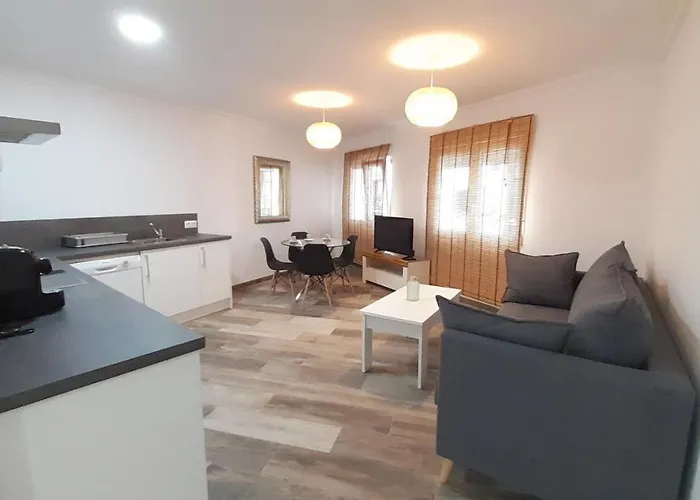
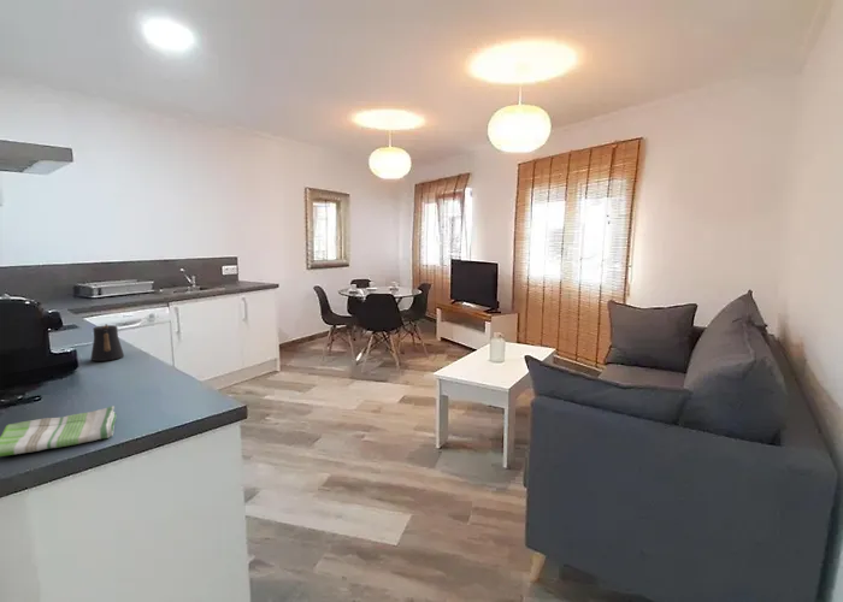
+ kettle (106, 342)
+ dish towel (58, 429)
